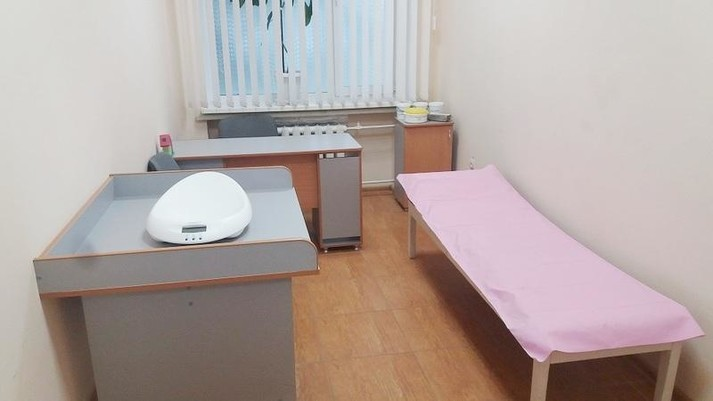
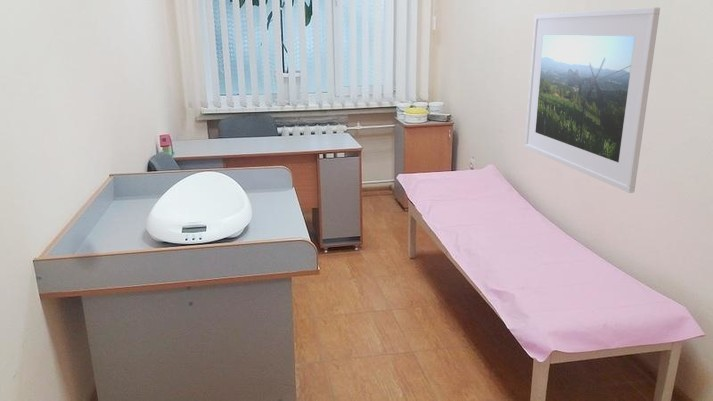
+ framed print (578, 92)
